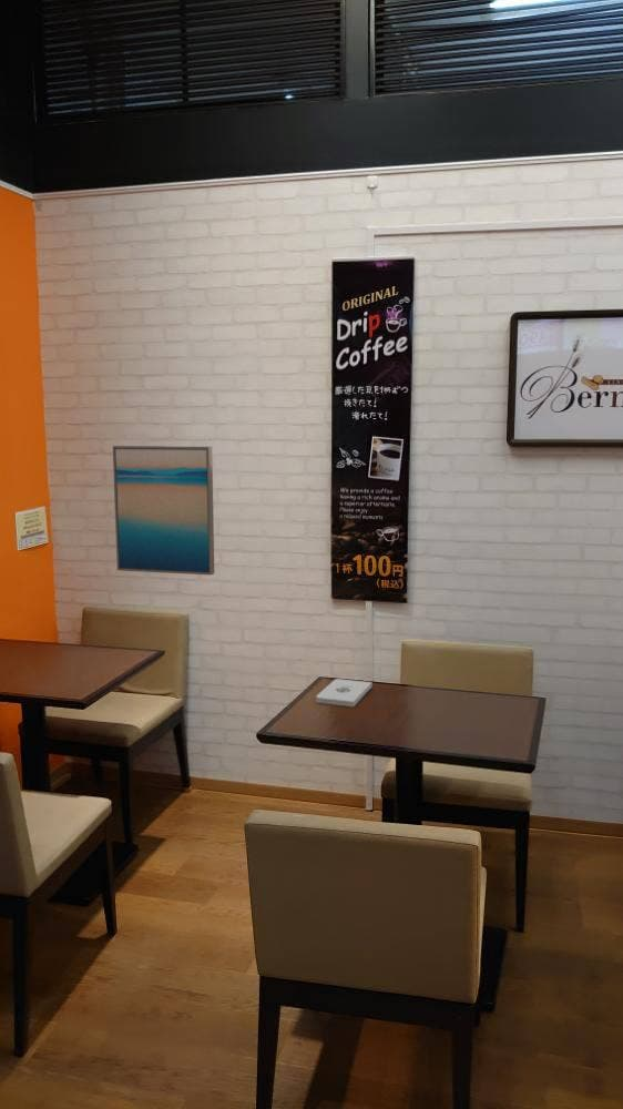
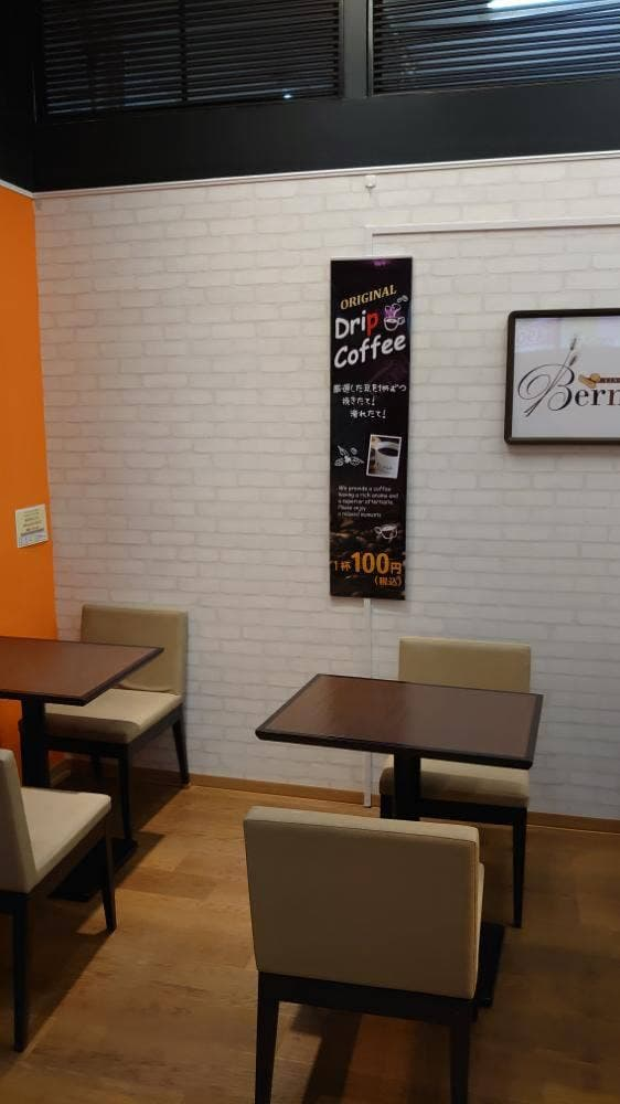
- notepad (344, 692)
- wall art (163, 509)
